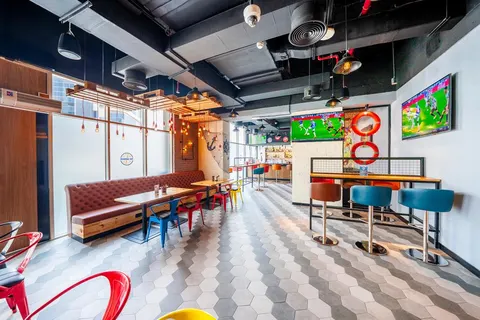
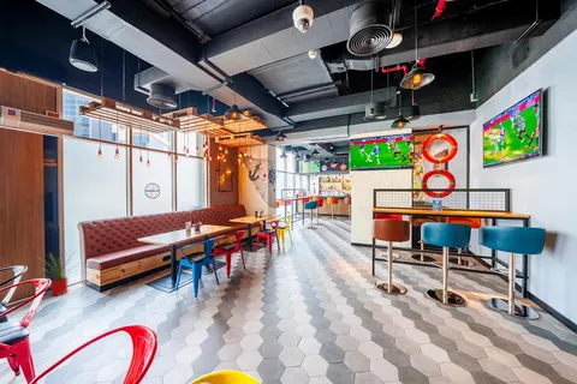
+ house plant (59, 270)
